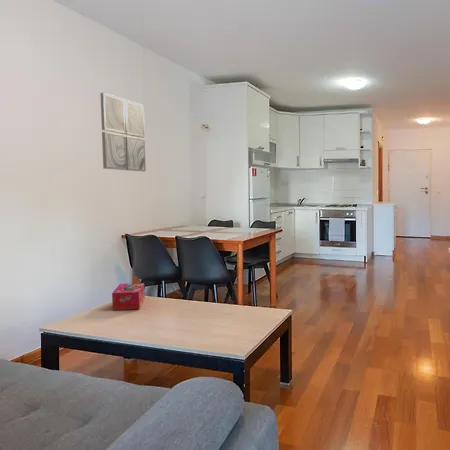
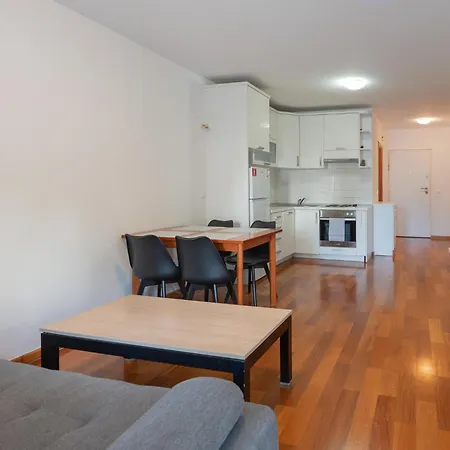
- wall art (123, 135)
- tissue box (129, 295)
